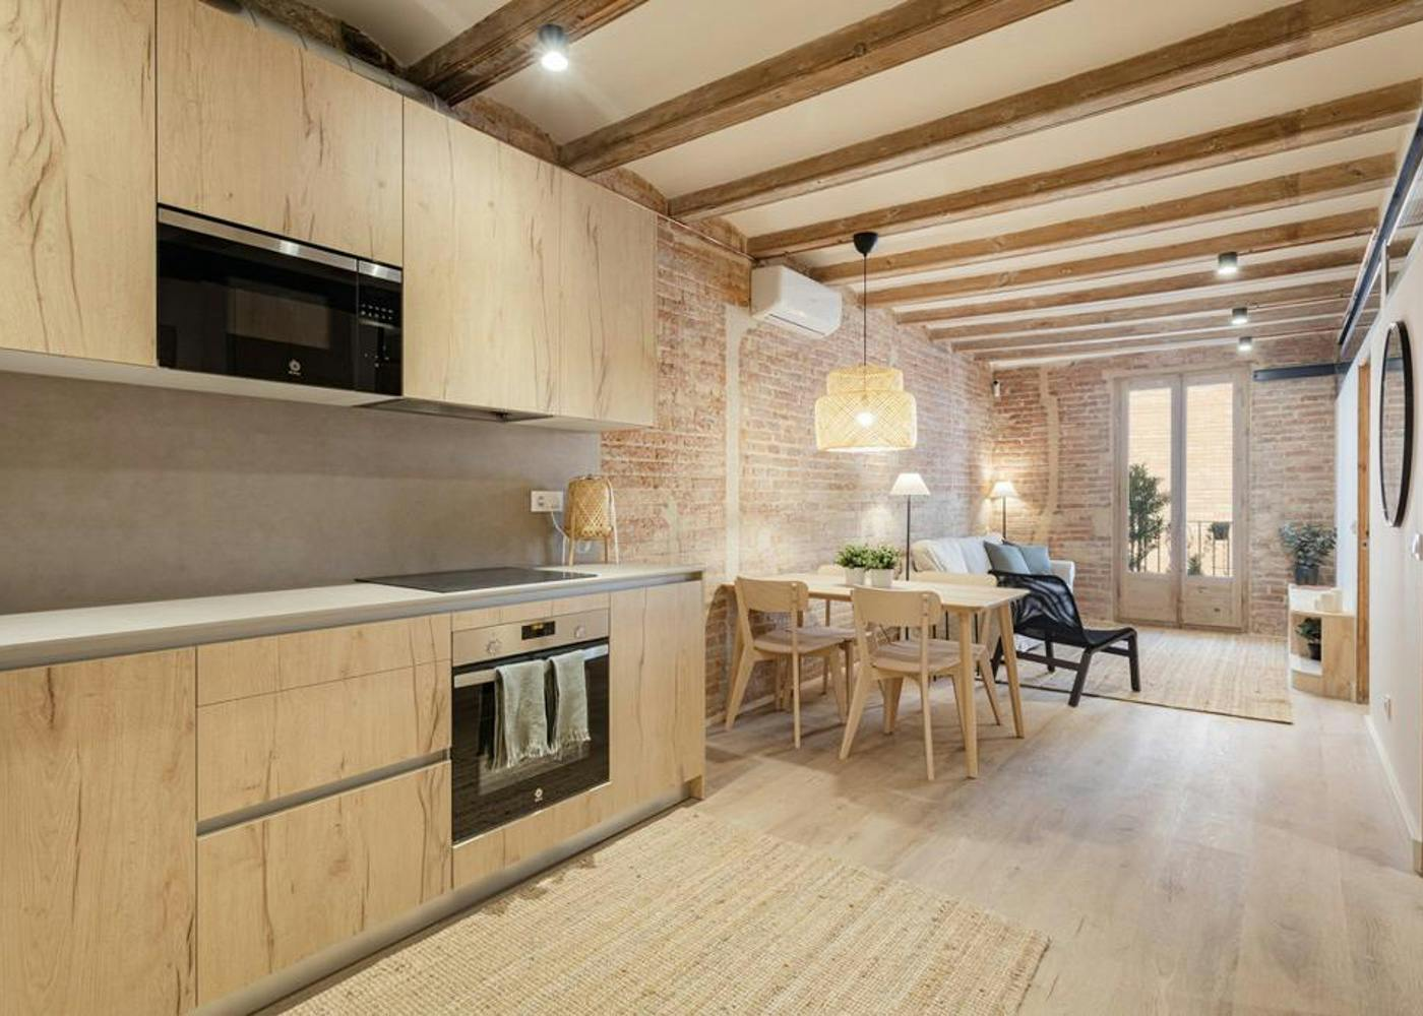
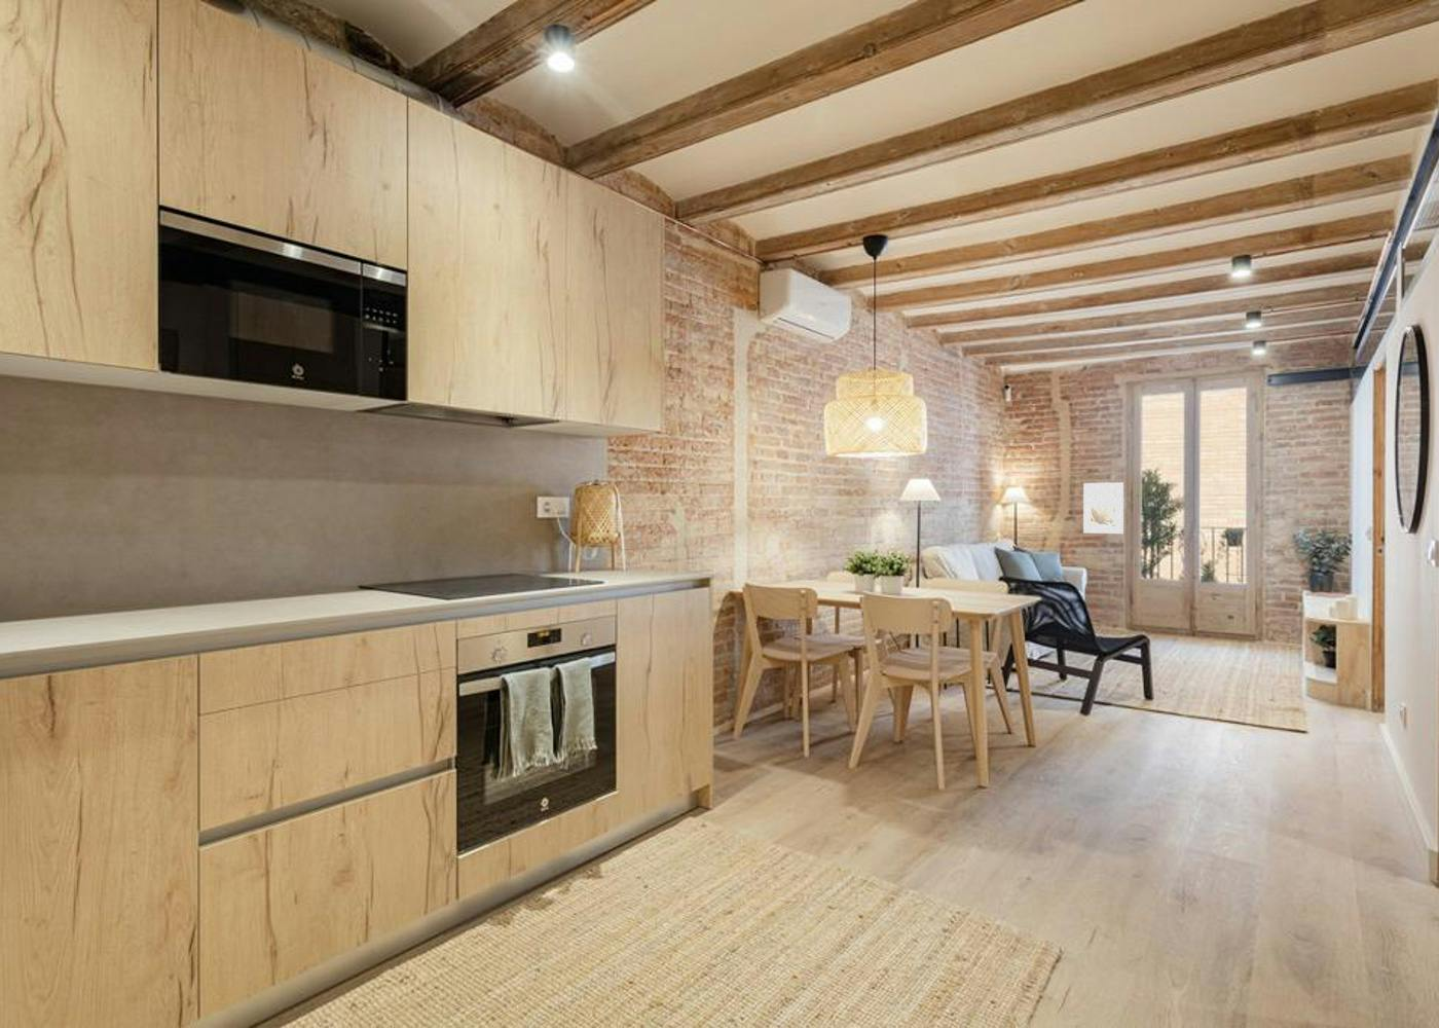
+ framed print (1103, 507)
